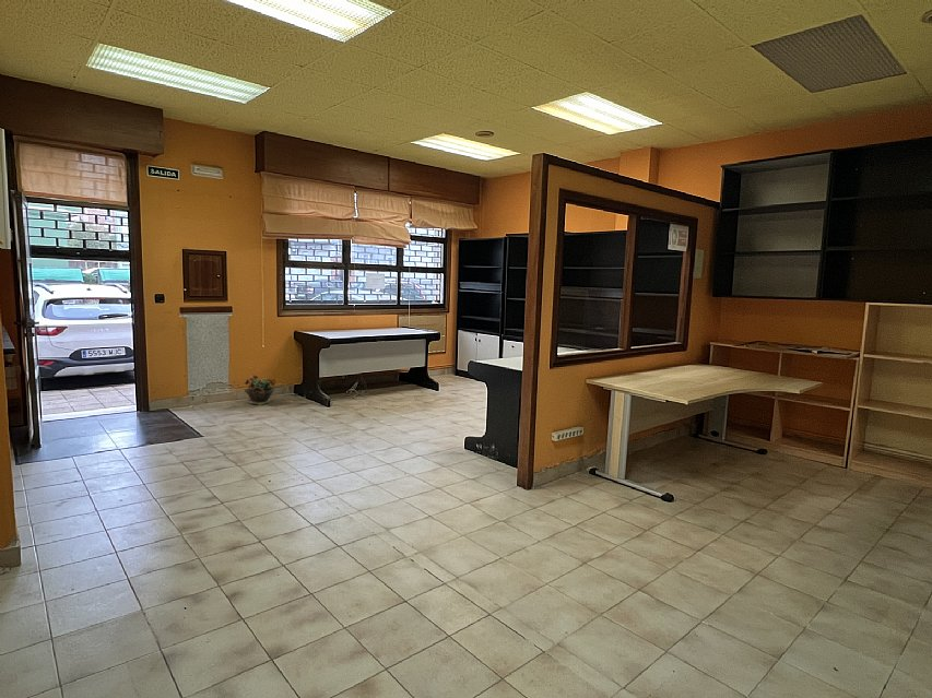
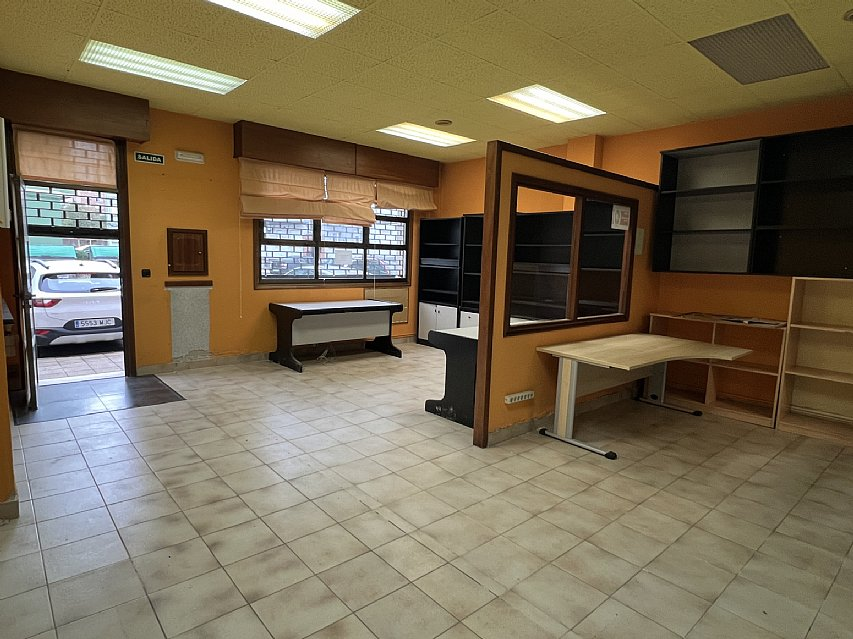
- potted plant (260, 388)
